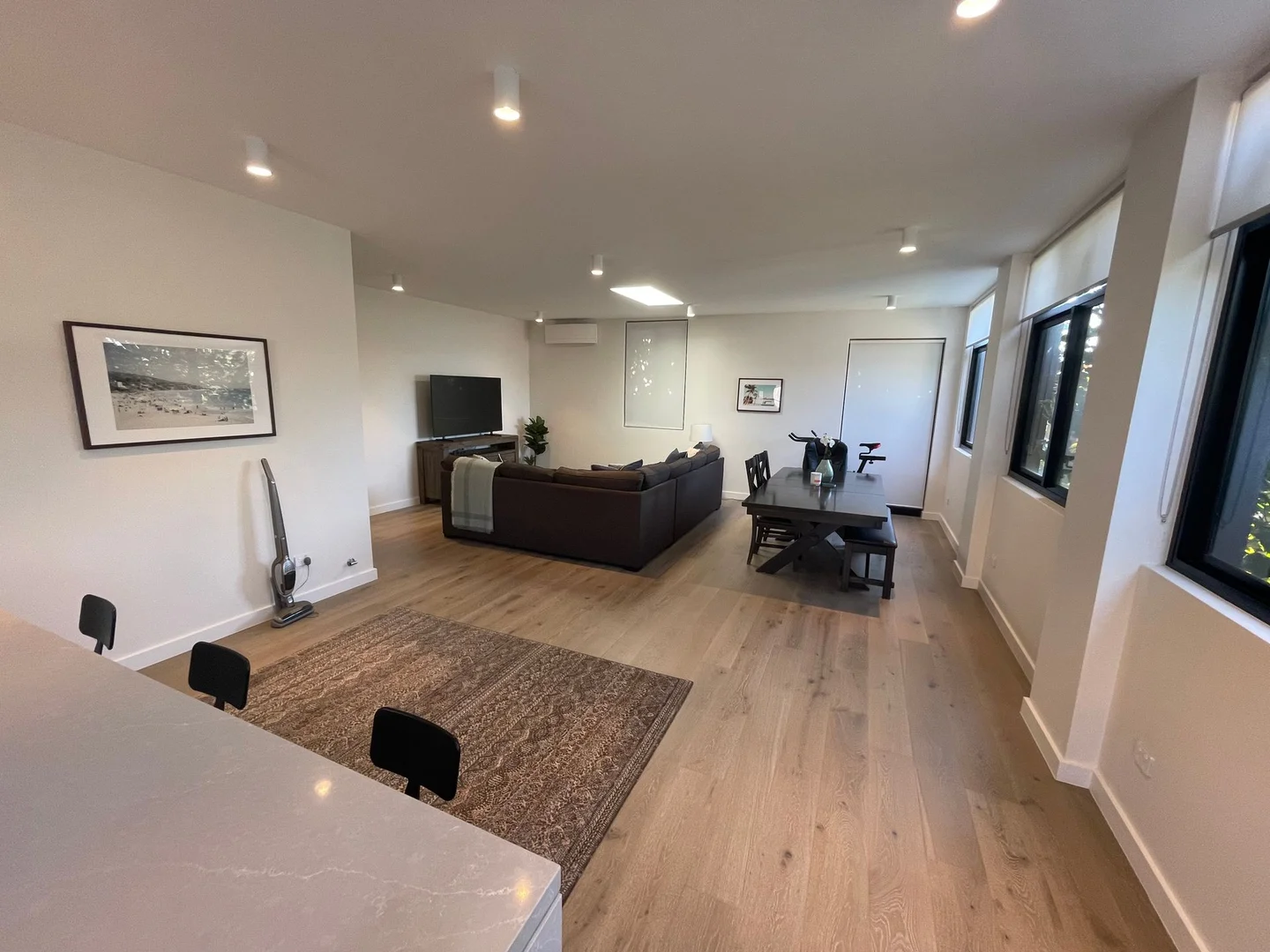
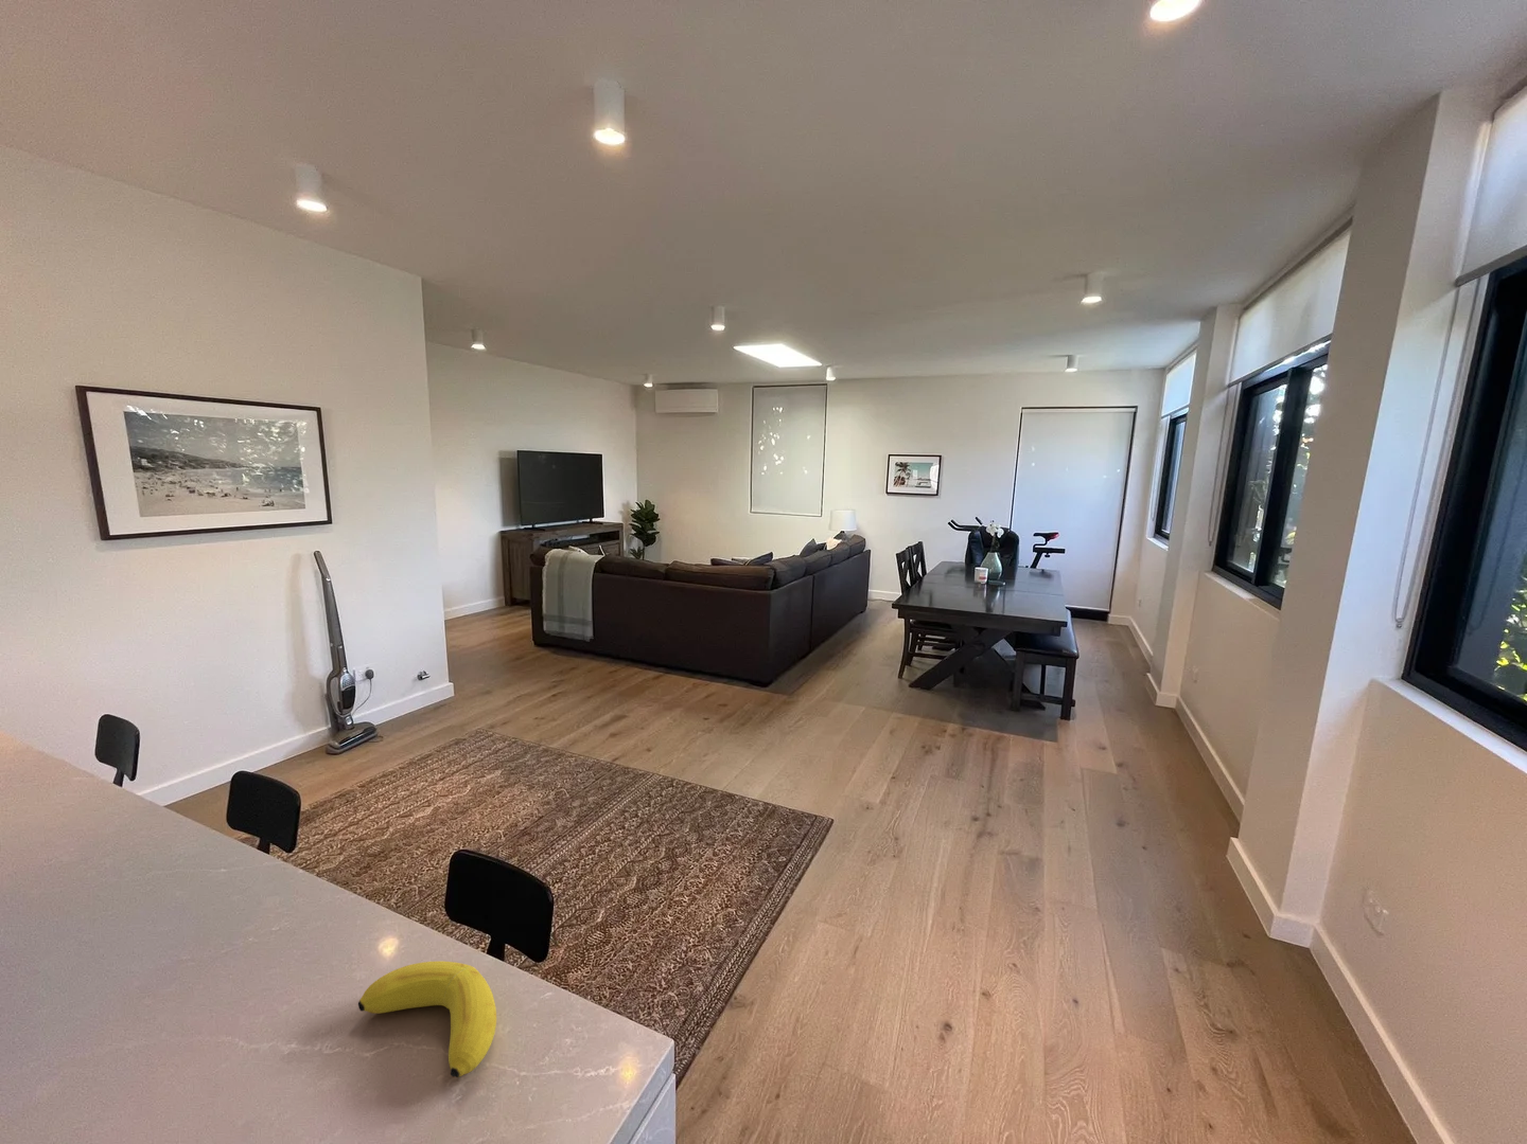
+ fruit (441, 1003)
